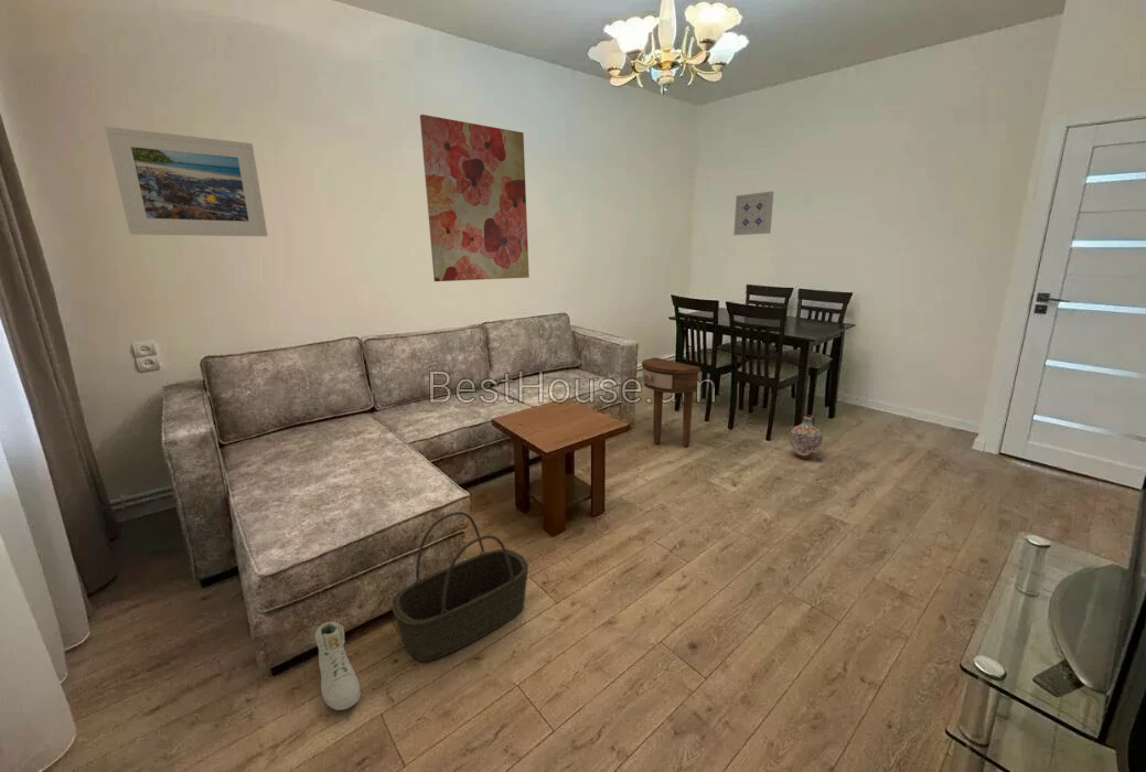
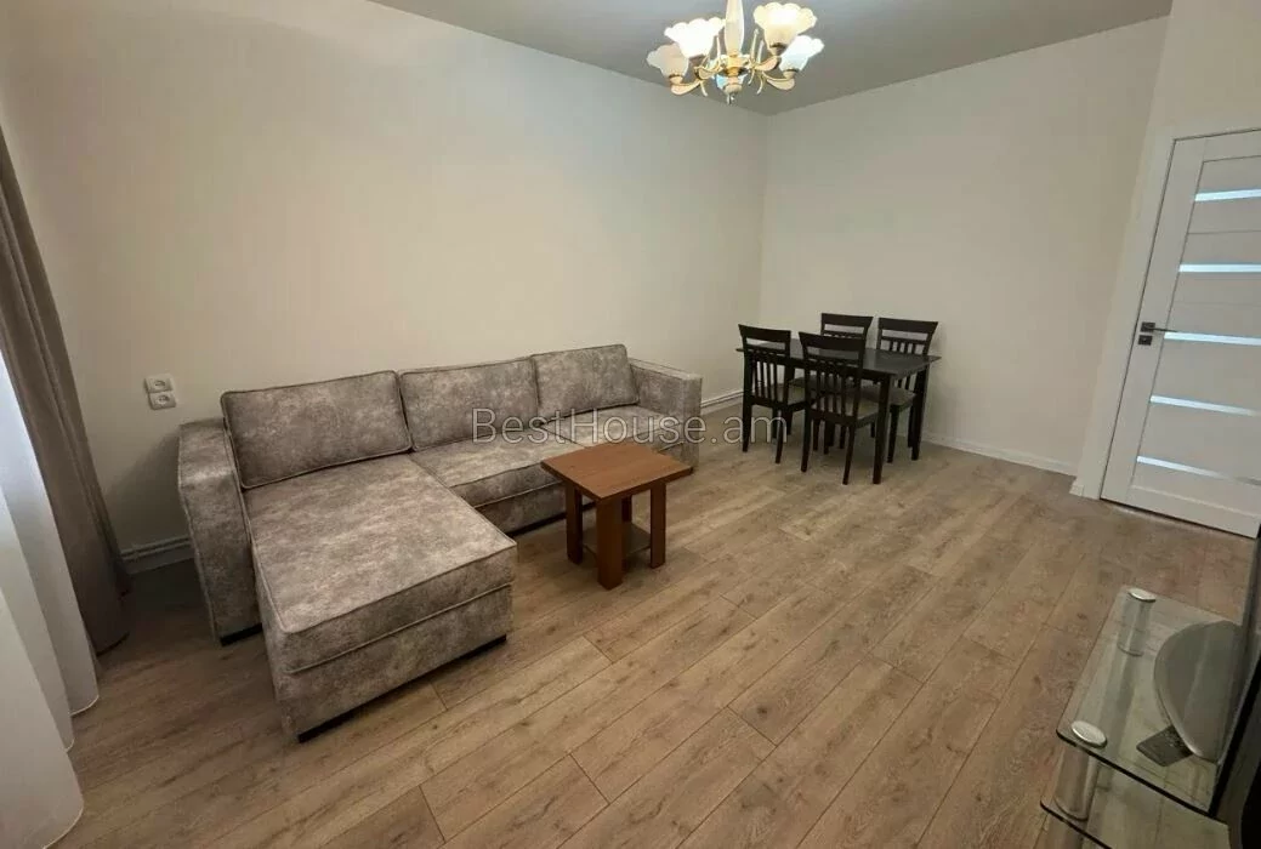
- side table (662, 401)
- basket (462, 575)
- wall art (752, 214)
- ceramic jug (805, 436)
- wall art (480, 204)
- sneaker (333, 661)
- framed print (193, 186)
